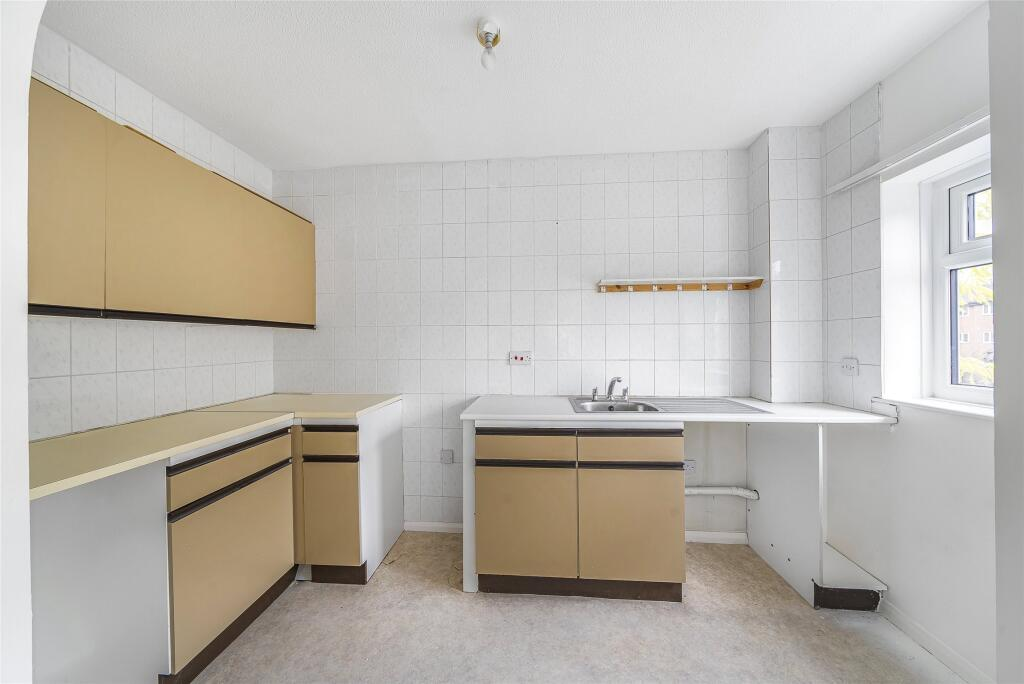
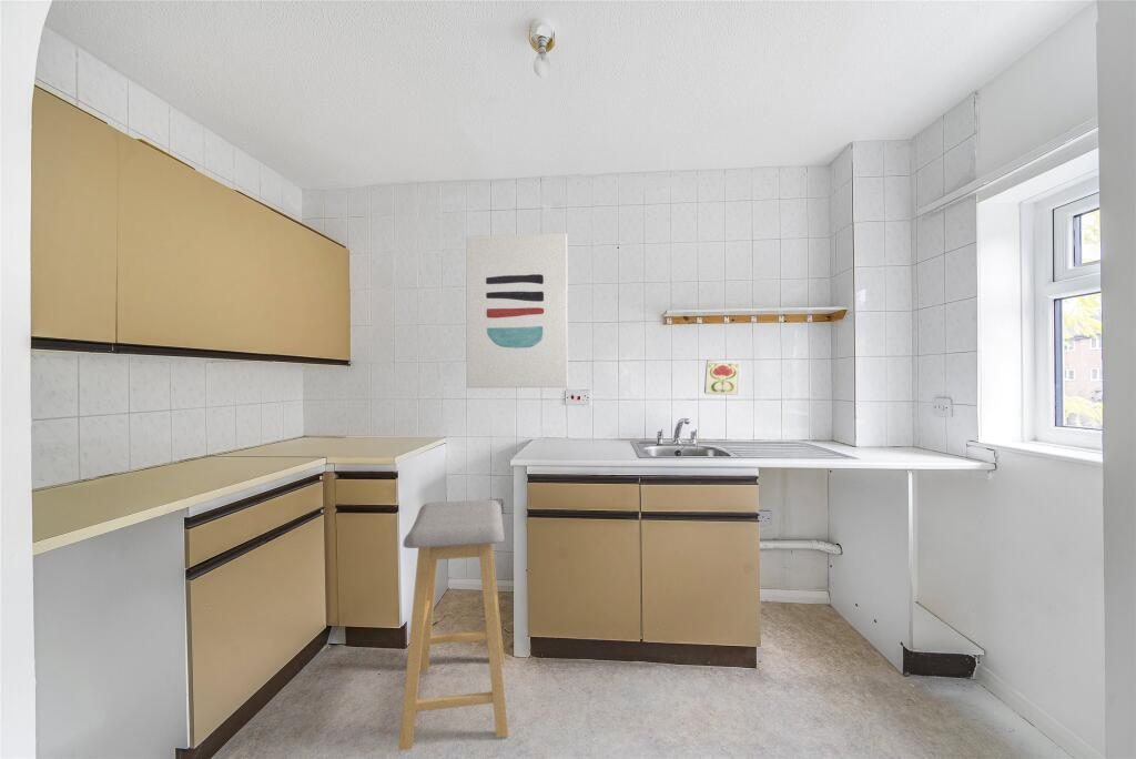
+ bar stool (433, 605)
+ decorative tile (722, 377)
+ wall art (516, 311)
